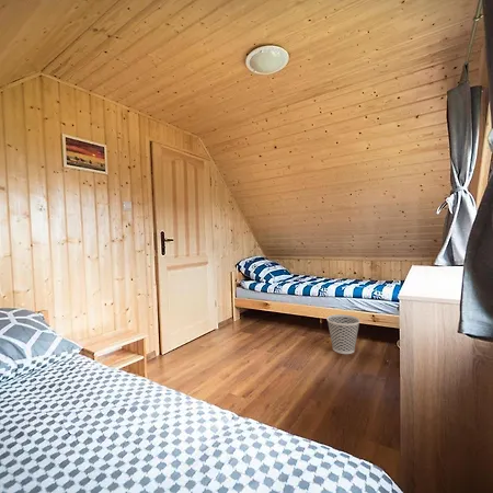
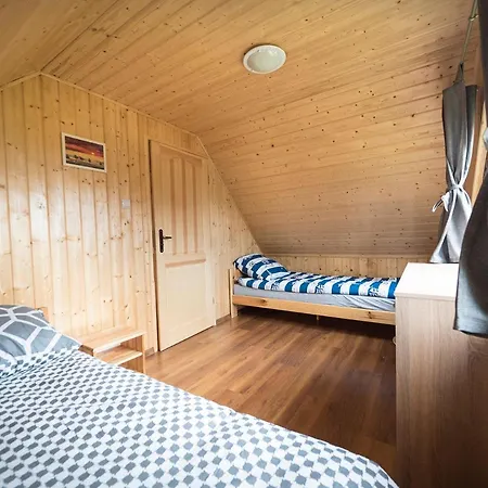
- wastebasket (343, 334)
